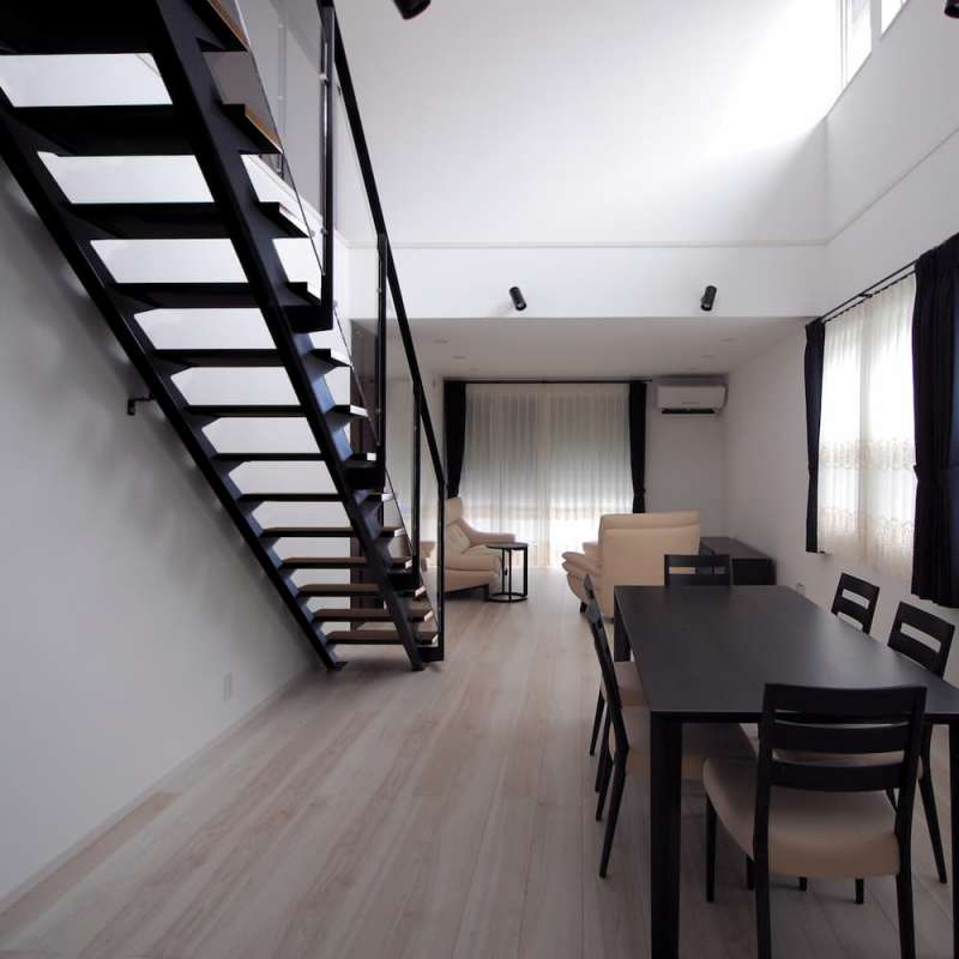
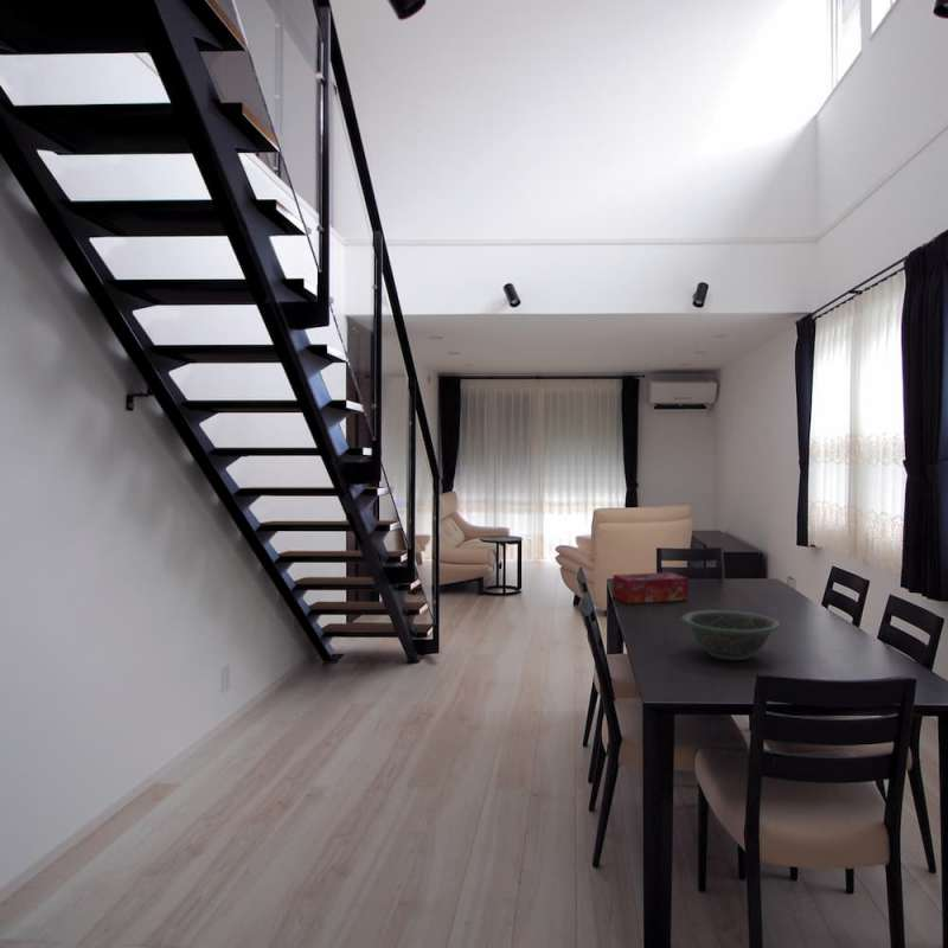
+ tissue box (649, 587)
+ decorative bowl (729, 636)
